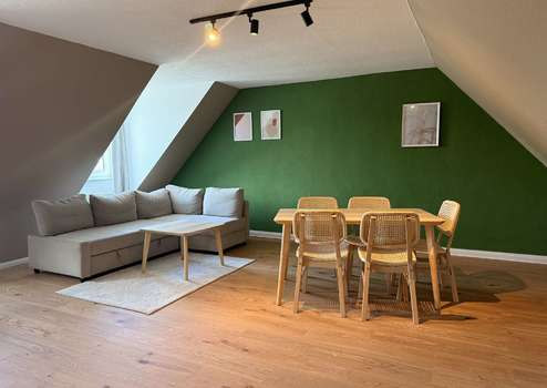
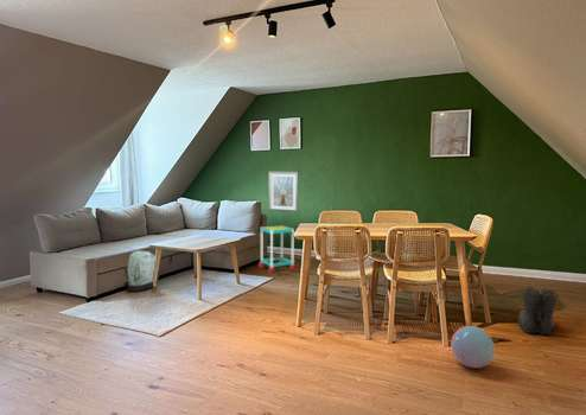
+ side table (281, 248)
+ picture frame (282, 191)
+ backpack (142, 269)
+ ball (472, 346)
+ boots (537, 307)
